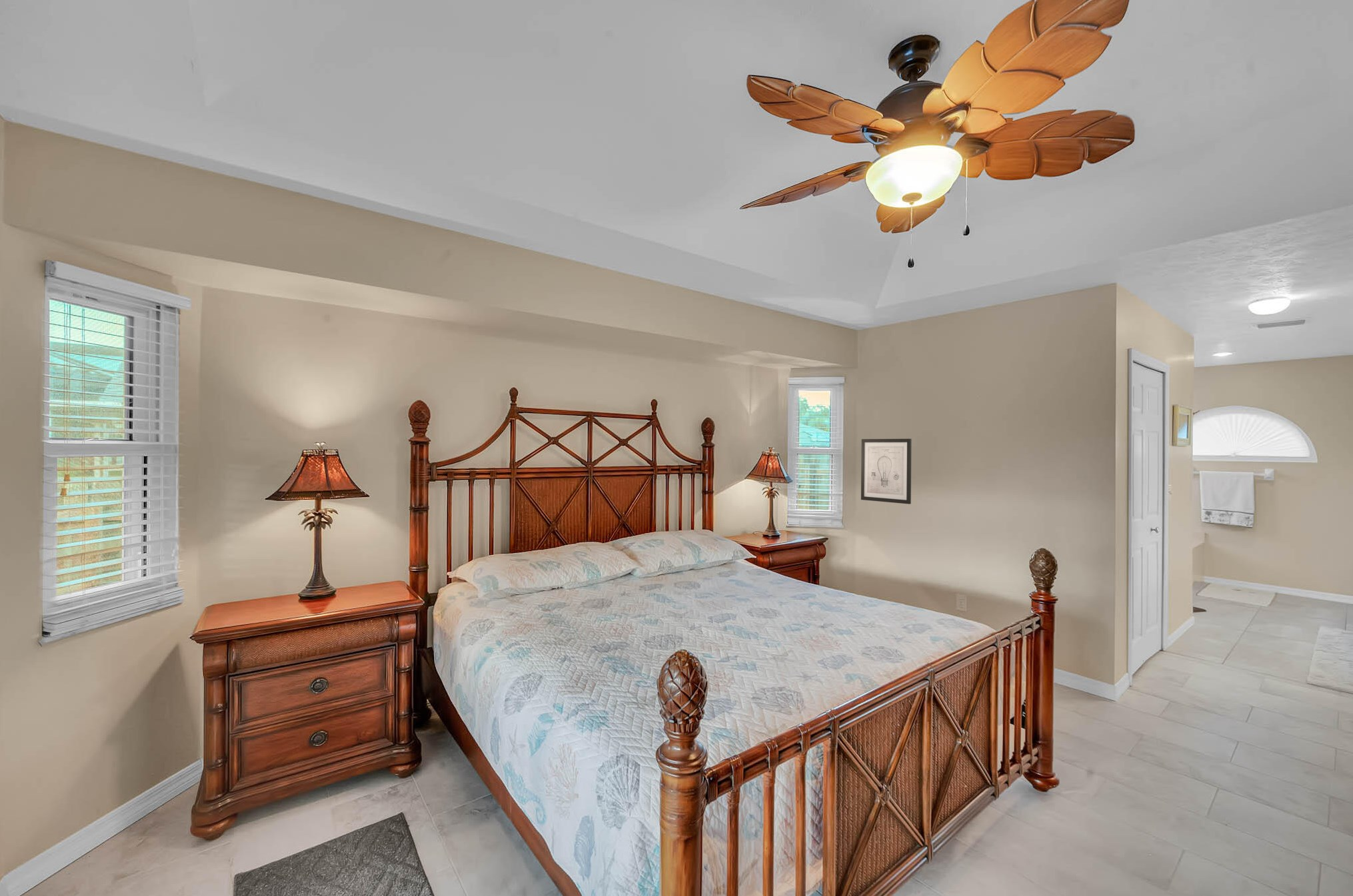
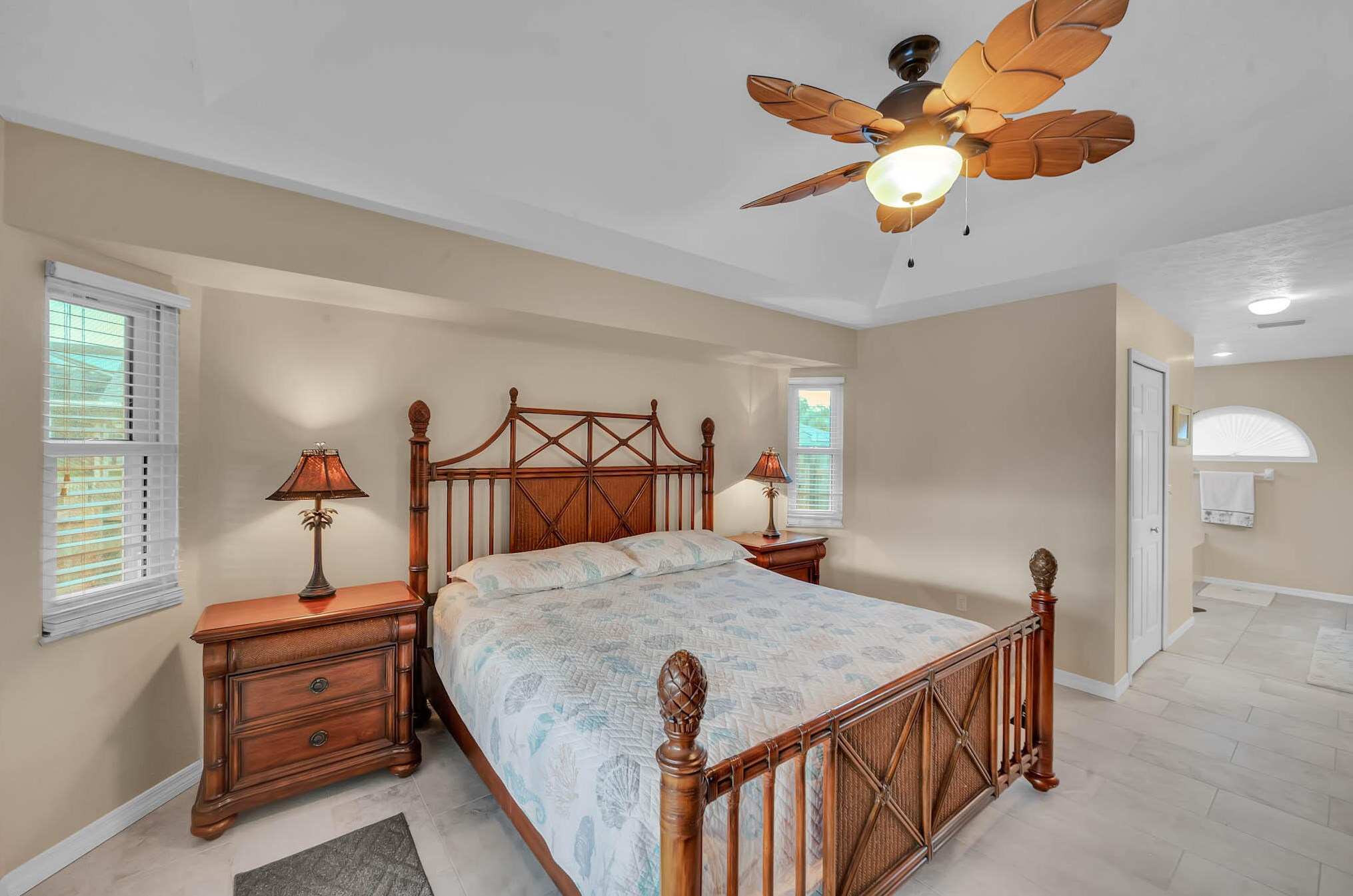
- wall art (885, 470)
